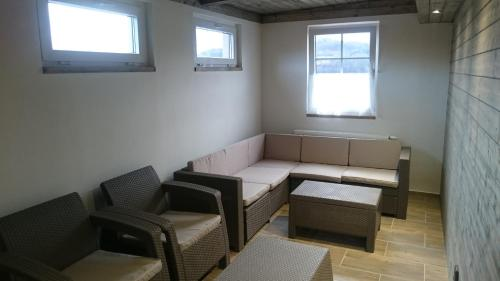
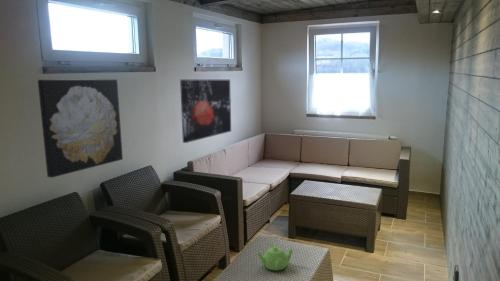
+ wall art (208, 108)
+ wall art (85, 124)
+ teapot (275, 256)
